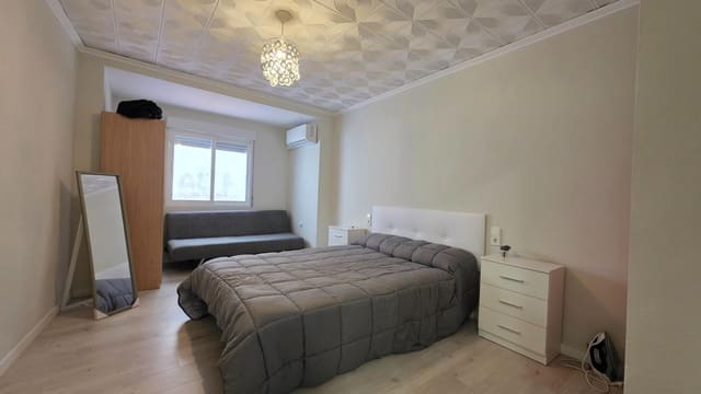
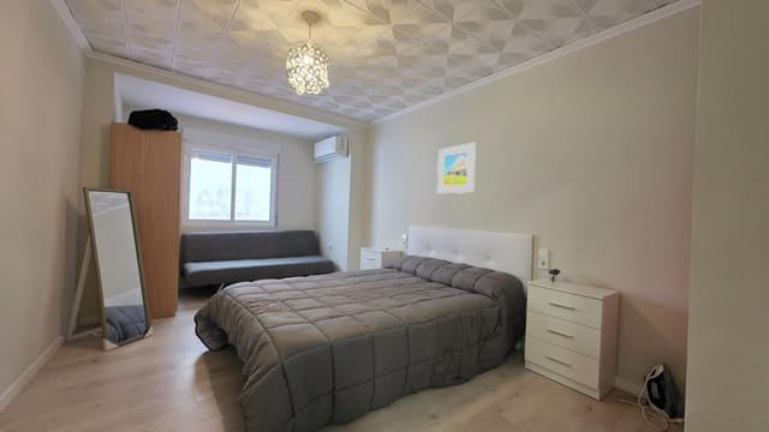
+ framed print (454, 169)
